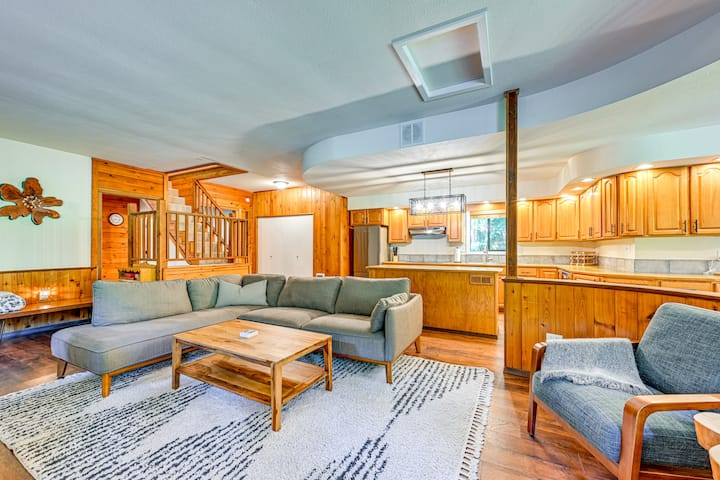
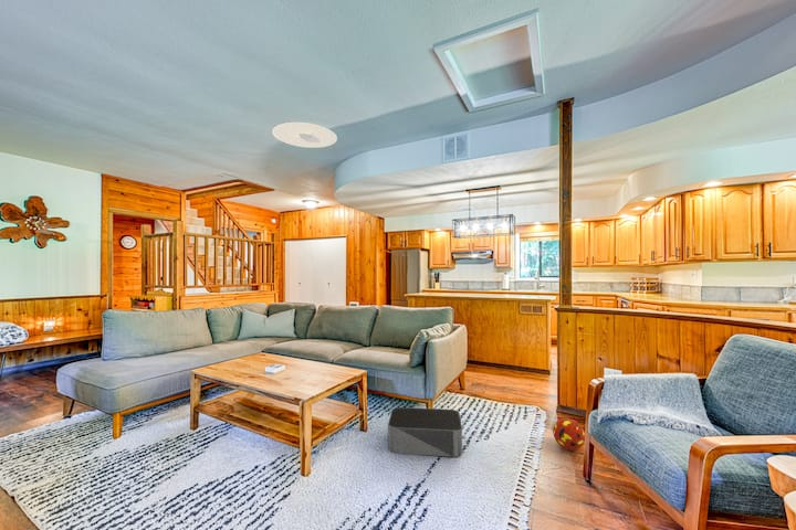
+ ball (568, 433)
+ storage bin (425, 430)
+ ceiling light (305, 132)
